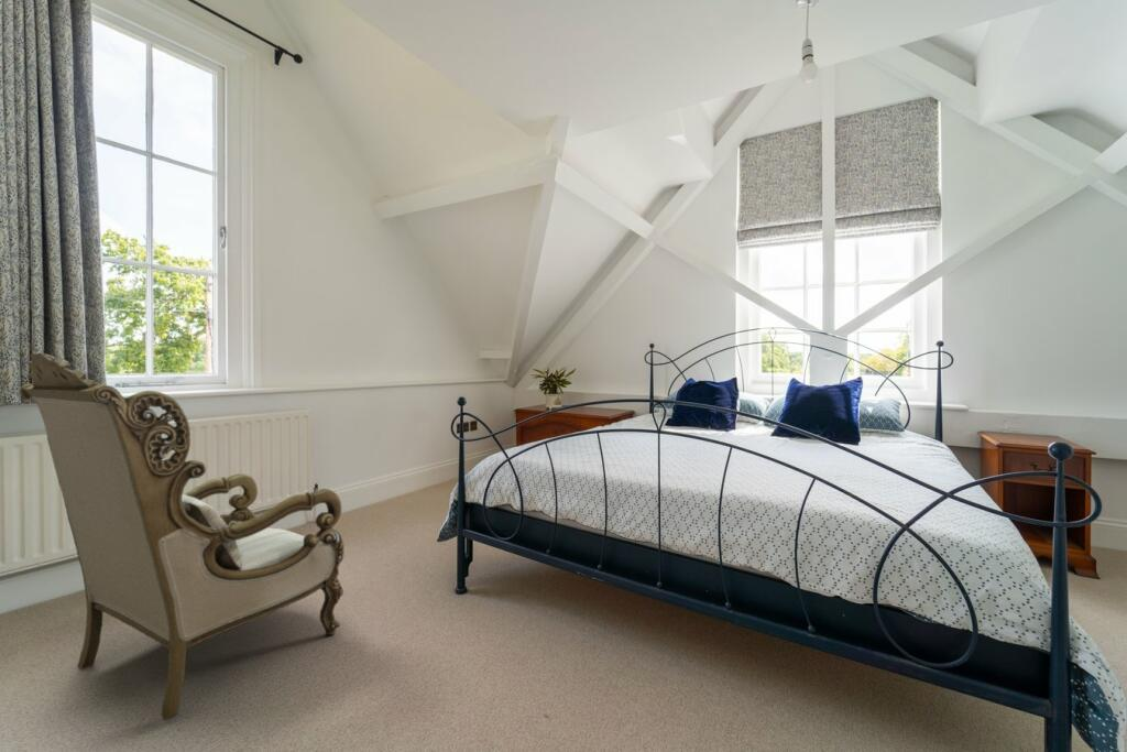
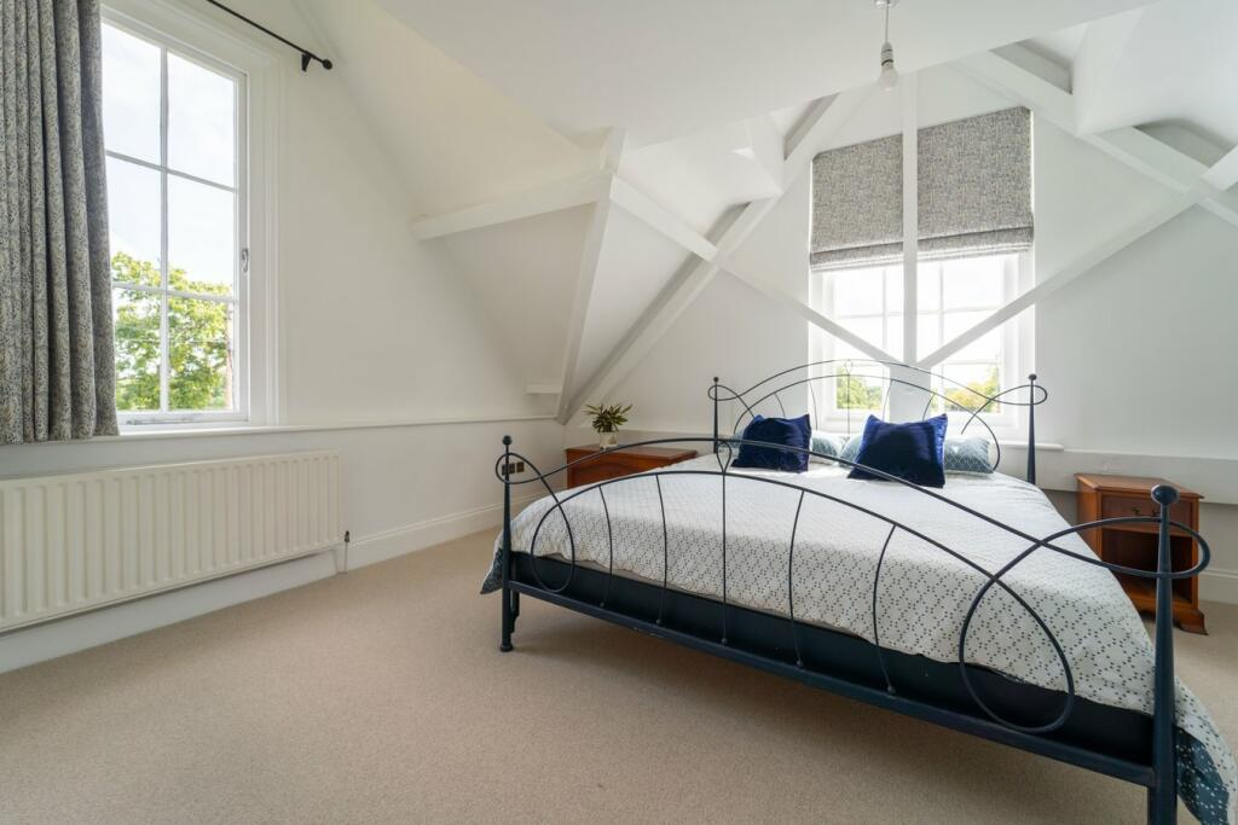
- armchair (194, 506)
